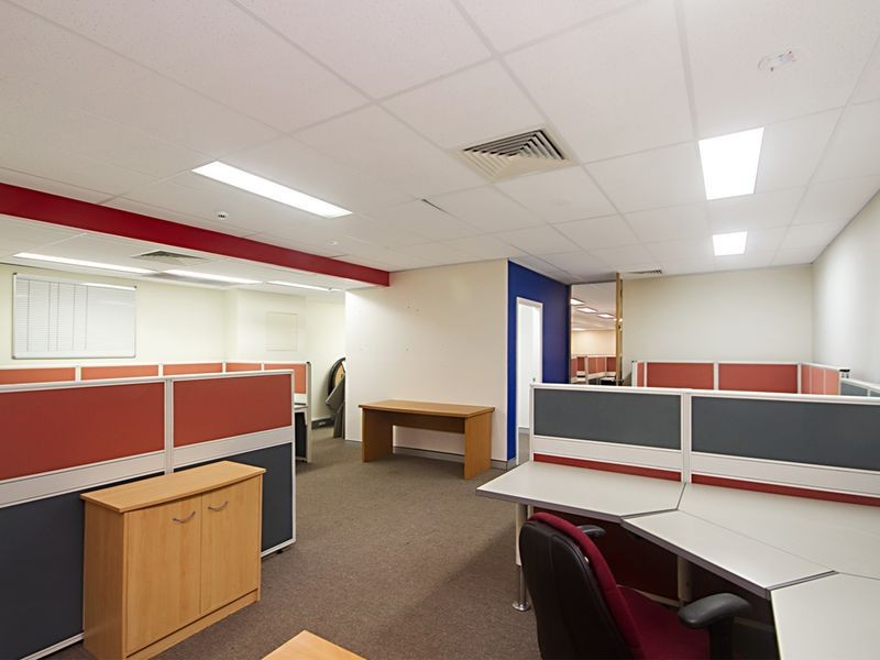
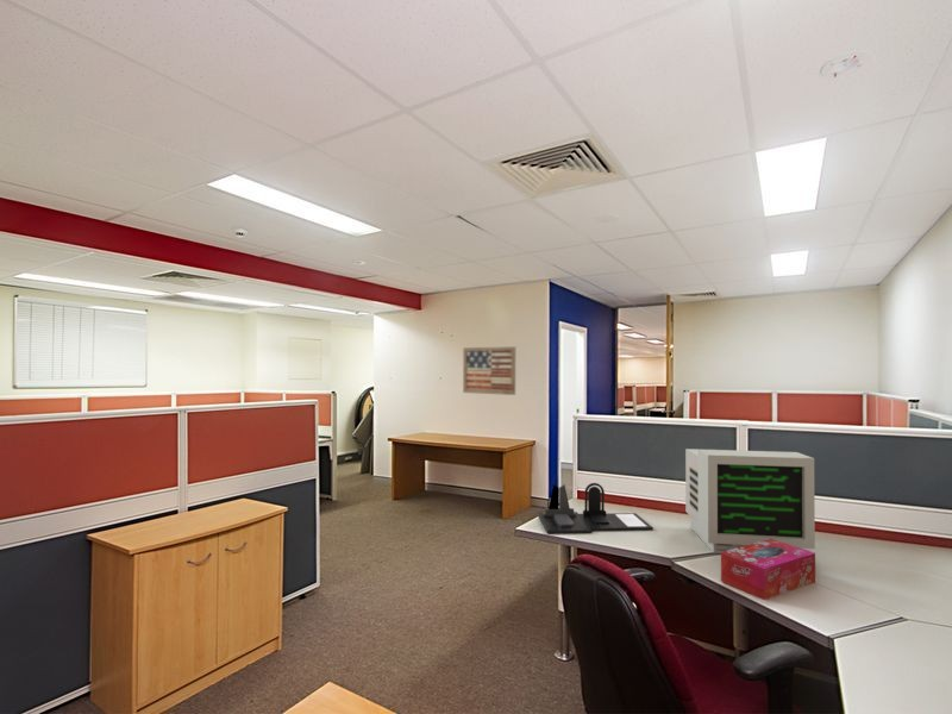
+ desk organizer (593, 505)
+ wall art (488, 370)
+ computer monitor (741, 494)
+ tissue box (768, 566)
